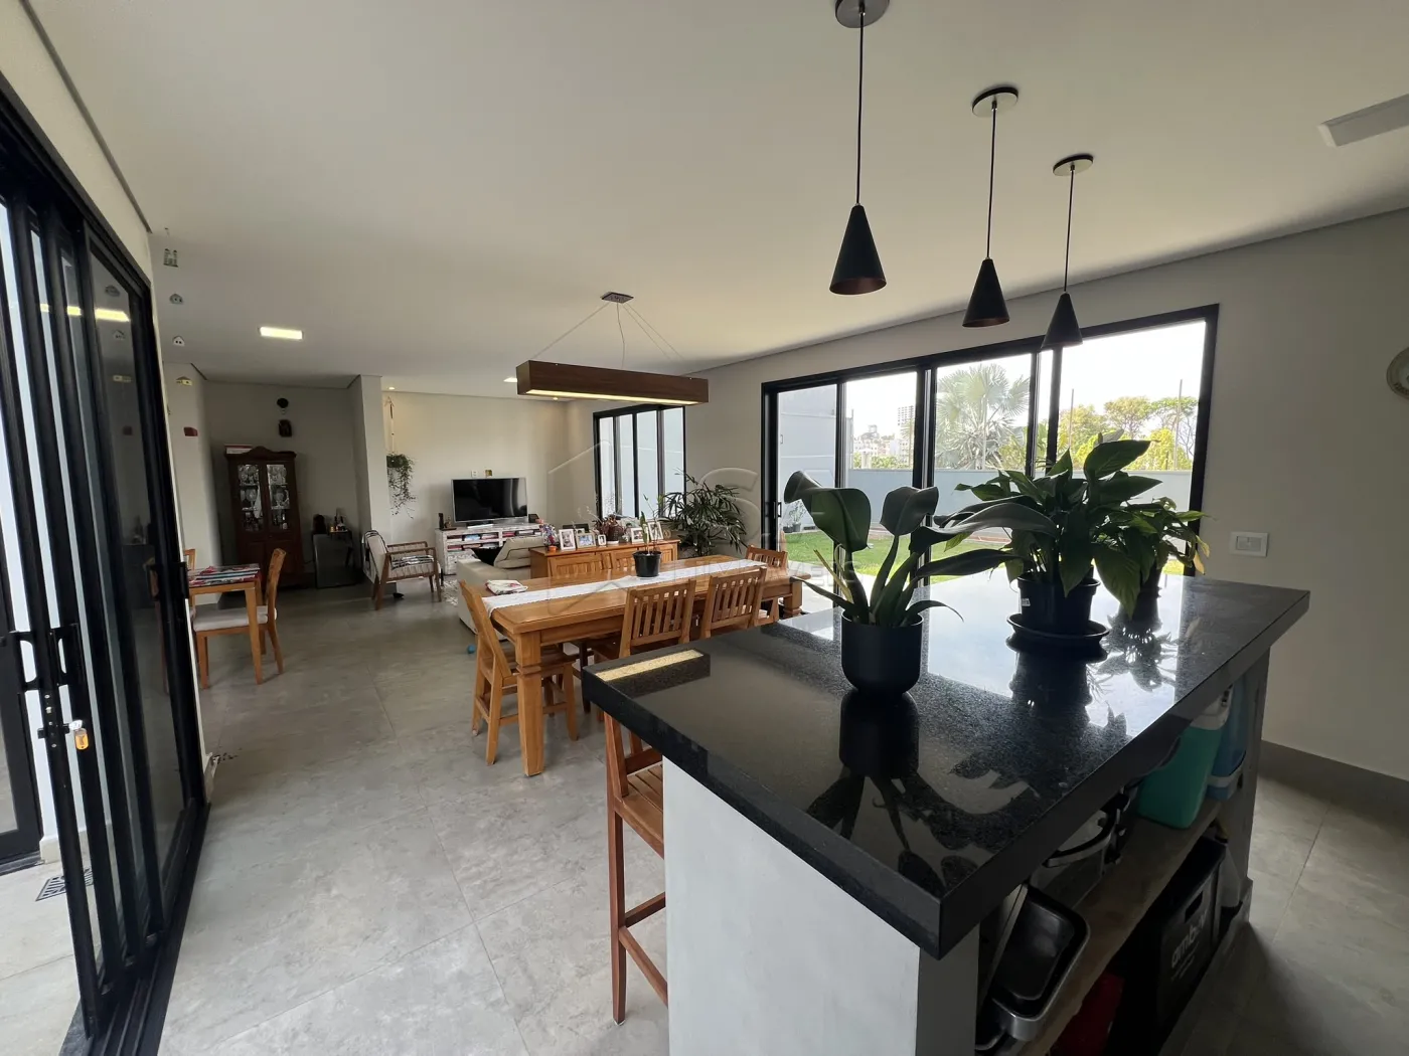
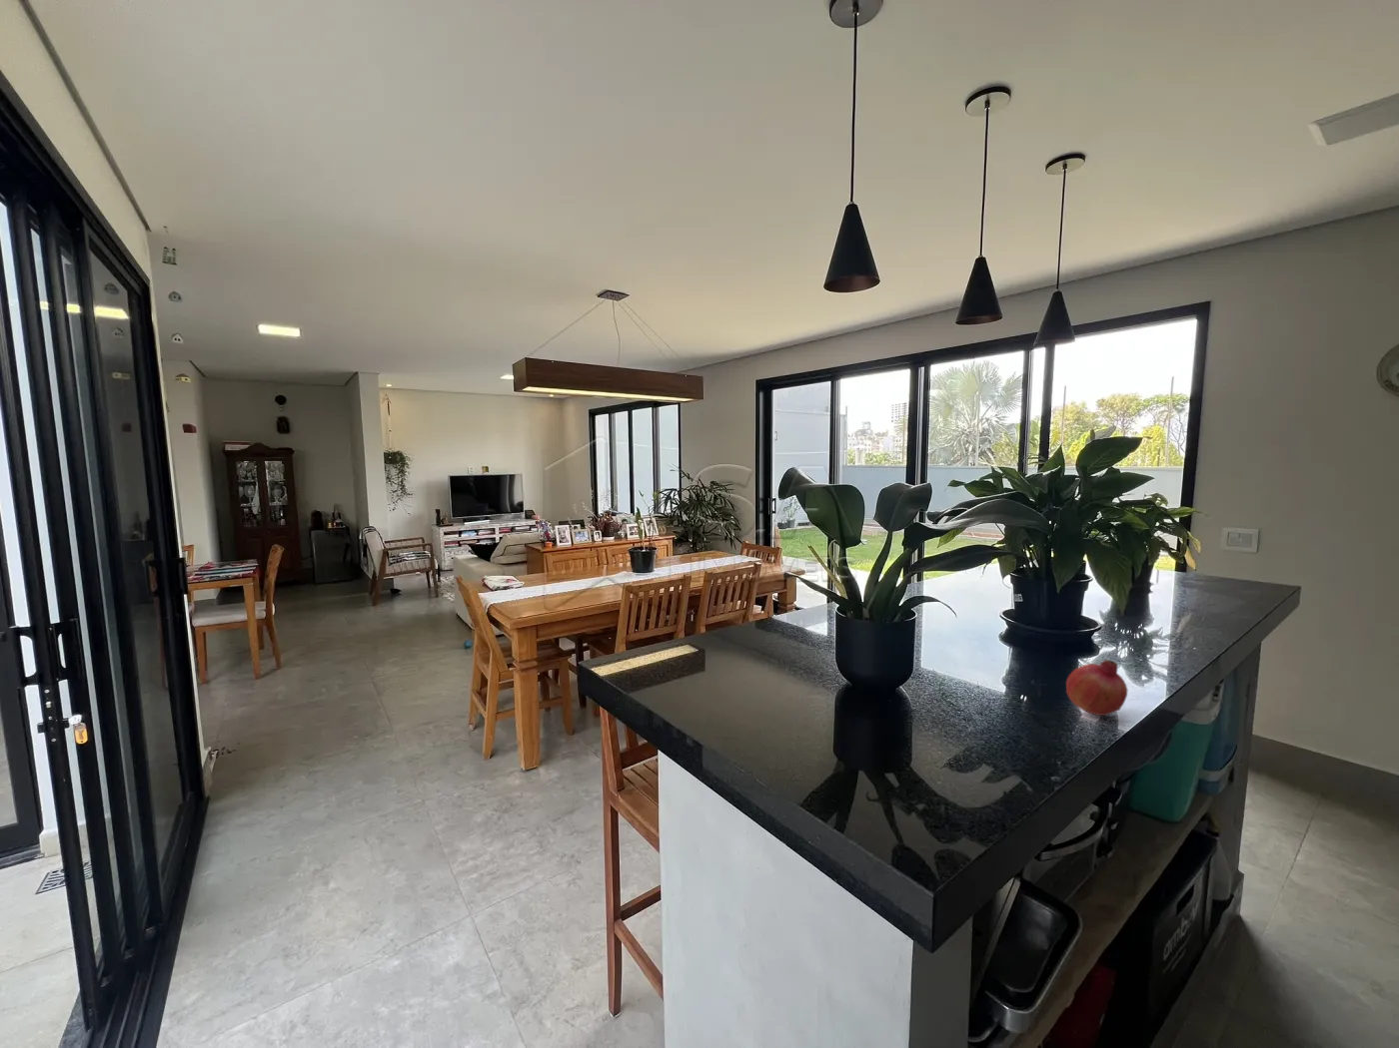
+ fruit (1096, 685)
